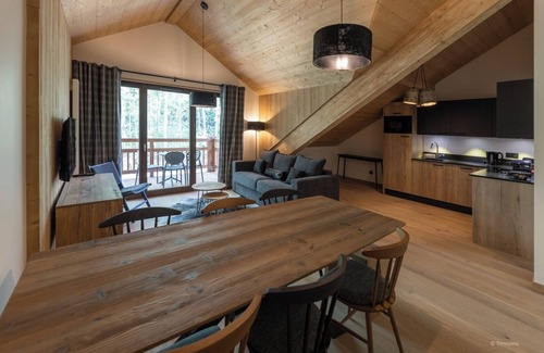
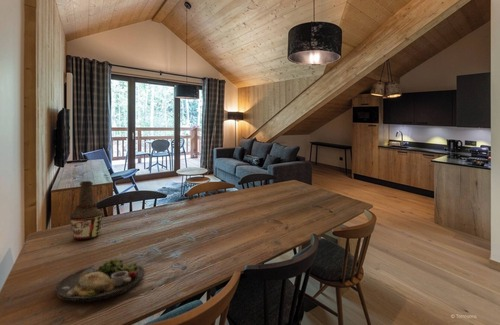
+ bottle (85, 208)
+ dinner plate (103, 273)
